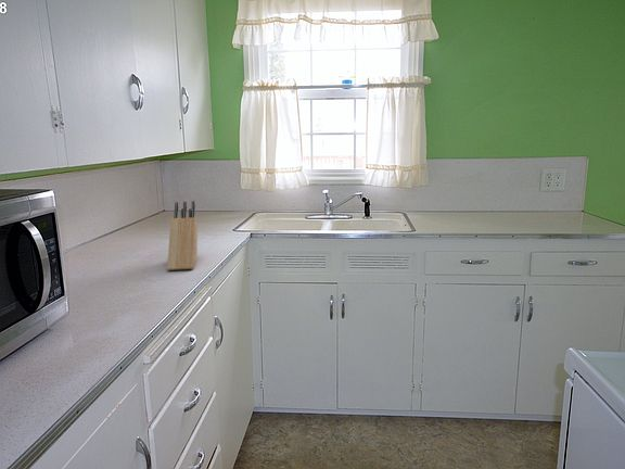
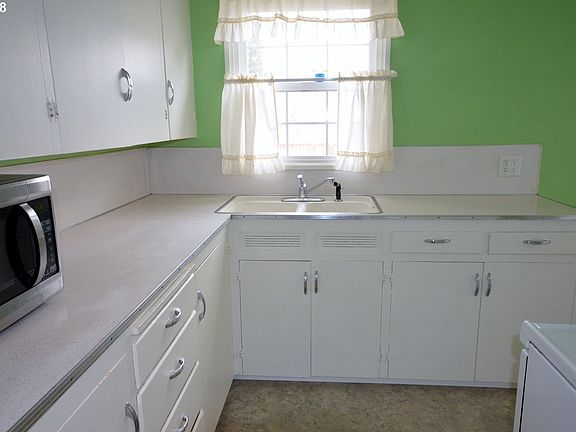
- knife block (182, 232)
